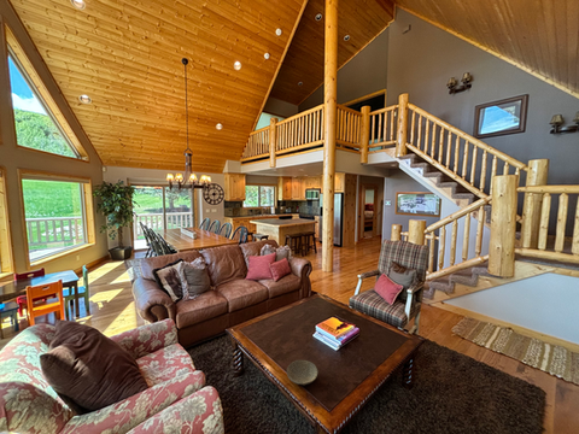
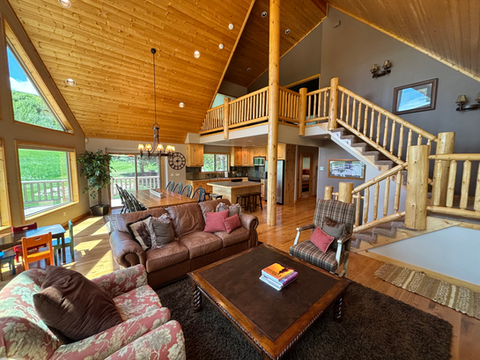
- bowl (302, 374)
